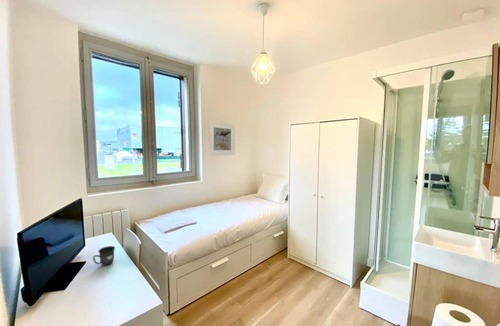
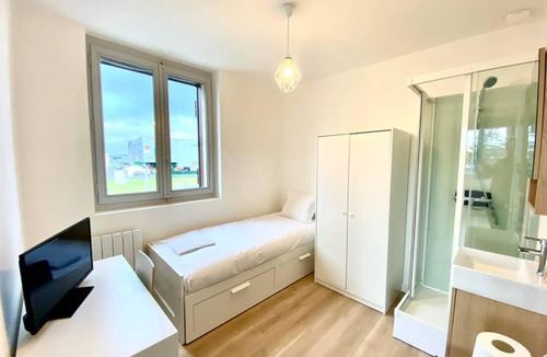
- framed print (222, 139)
- mug (104, 257)
